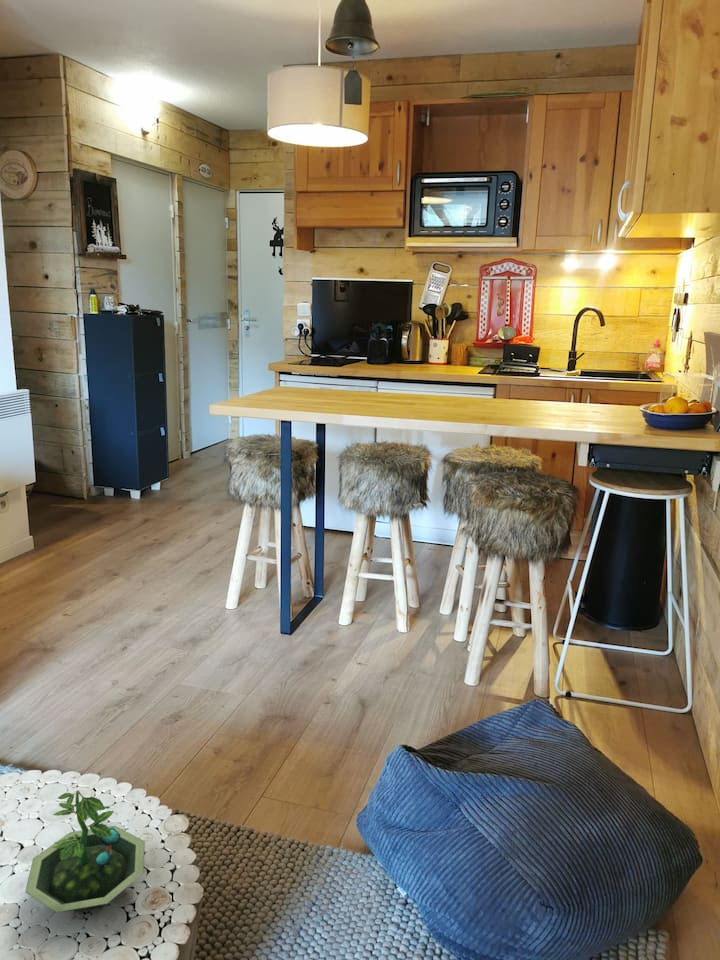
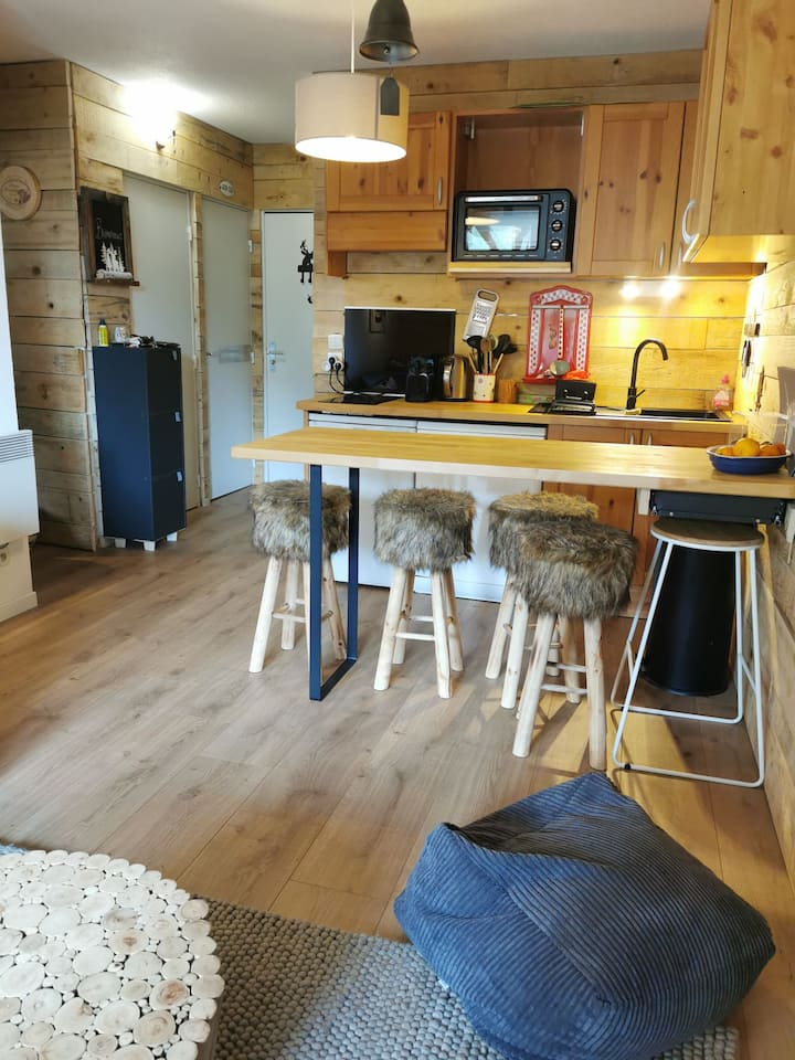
- terrarium (83, 811)
